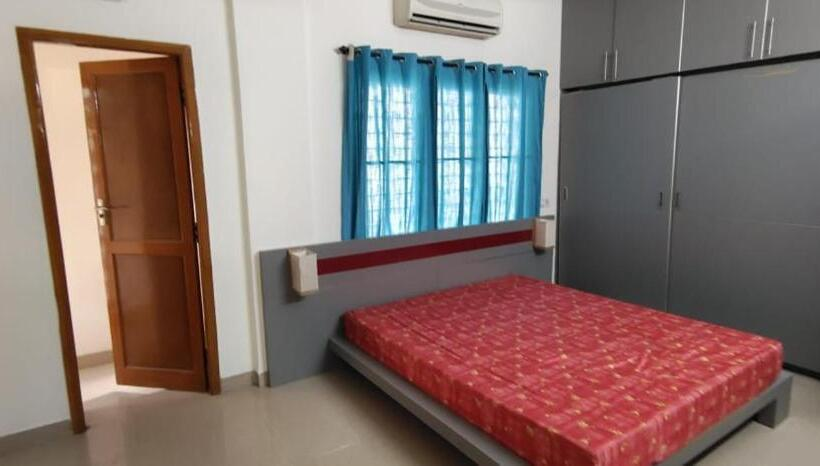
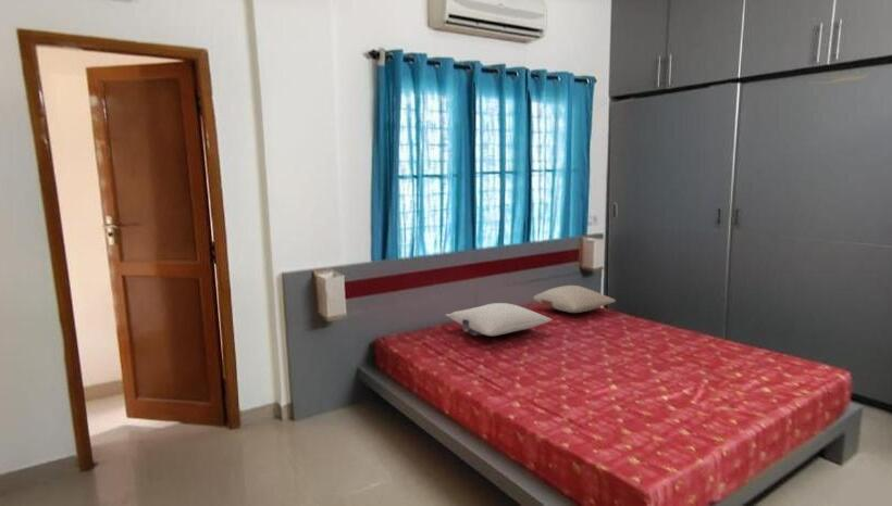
+ pillow (496, 319)
+ pillow (573, 299)
